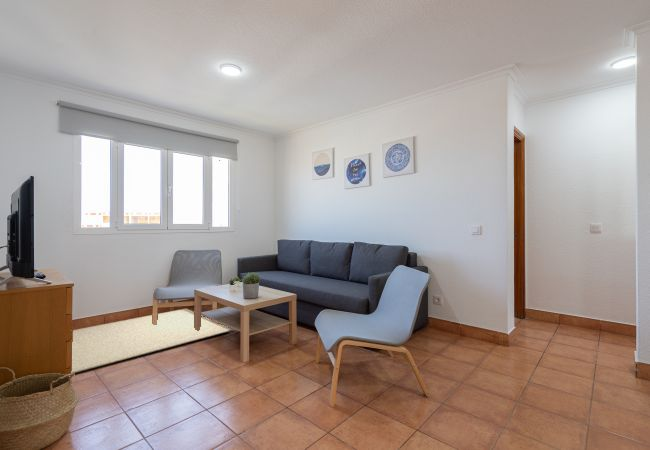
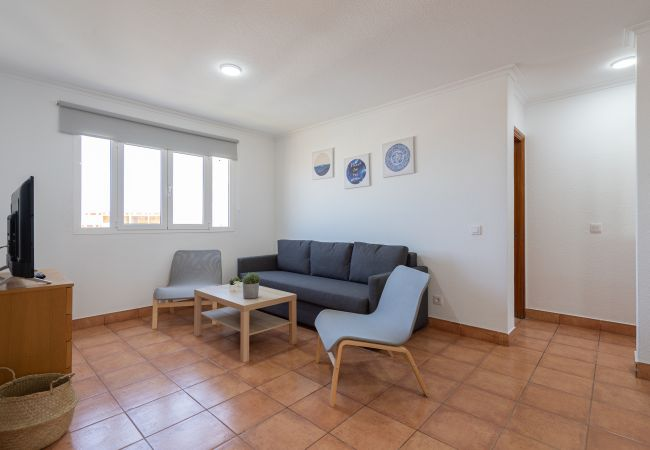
- rug (120, 337)
